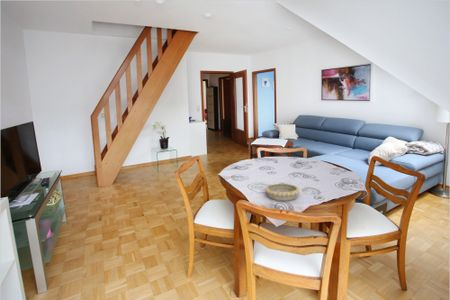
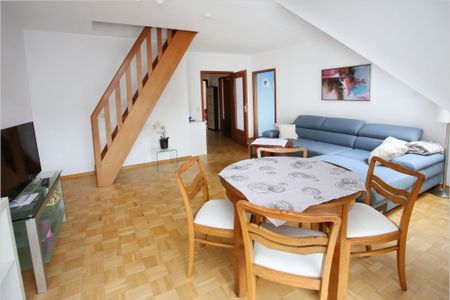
- decorative bowl (282, 192)
